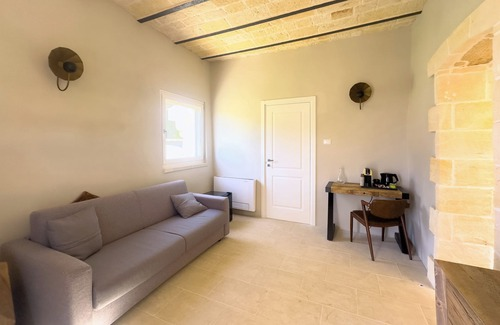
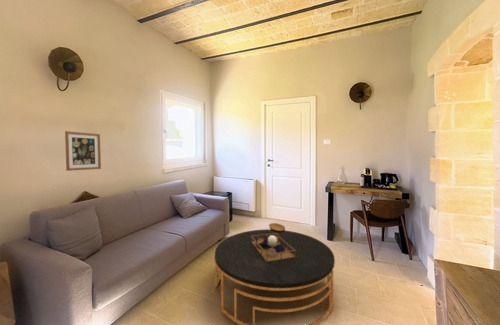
+ wall art (84, 151)
+ coffee table (272, 257)
